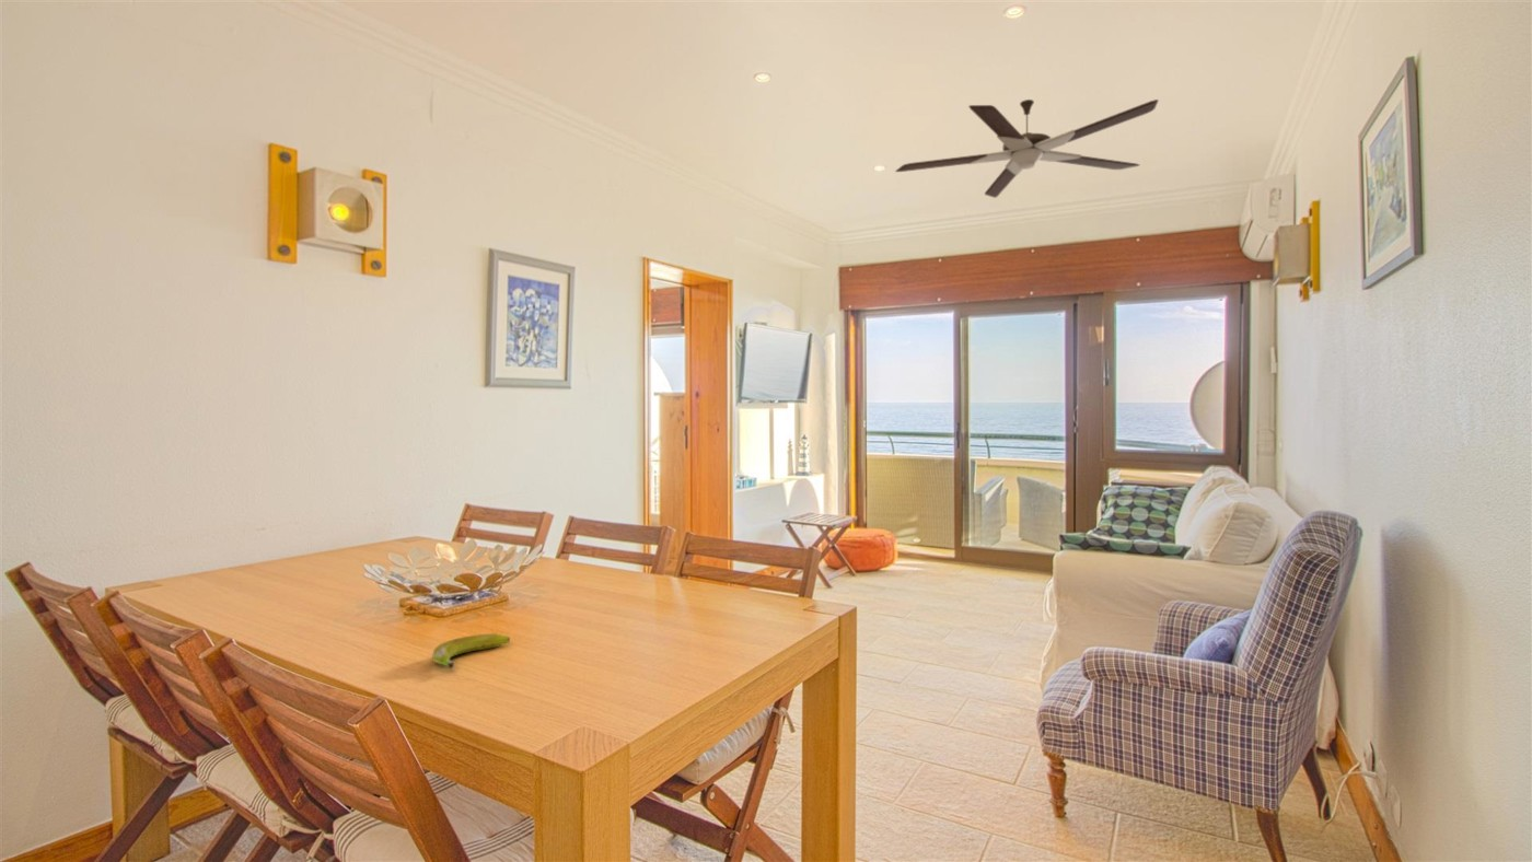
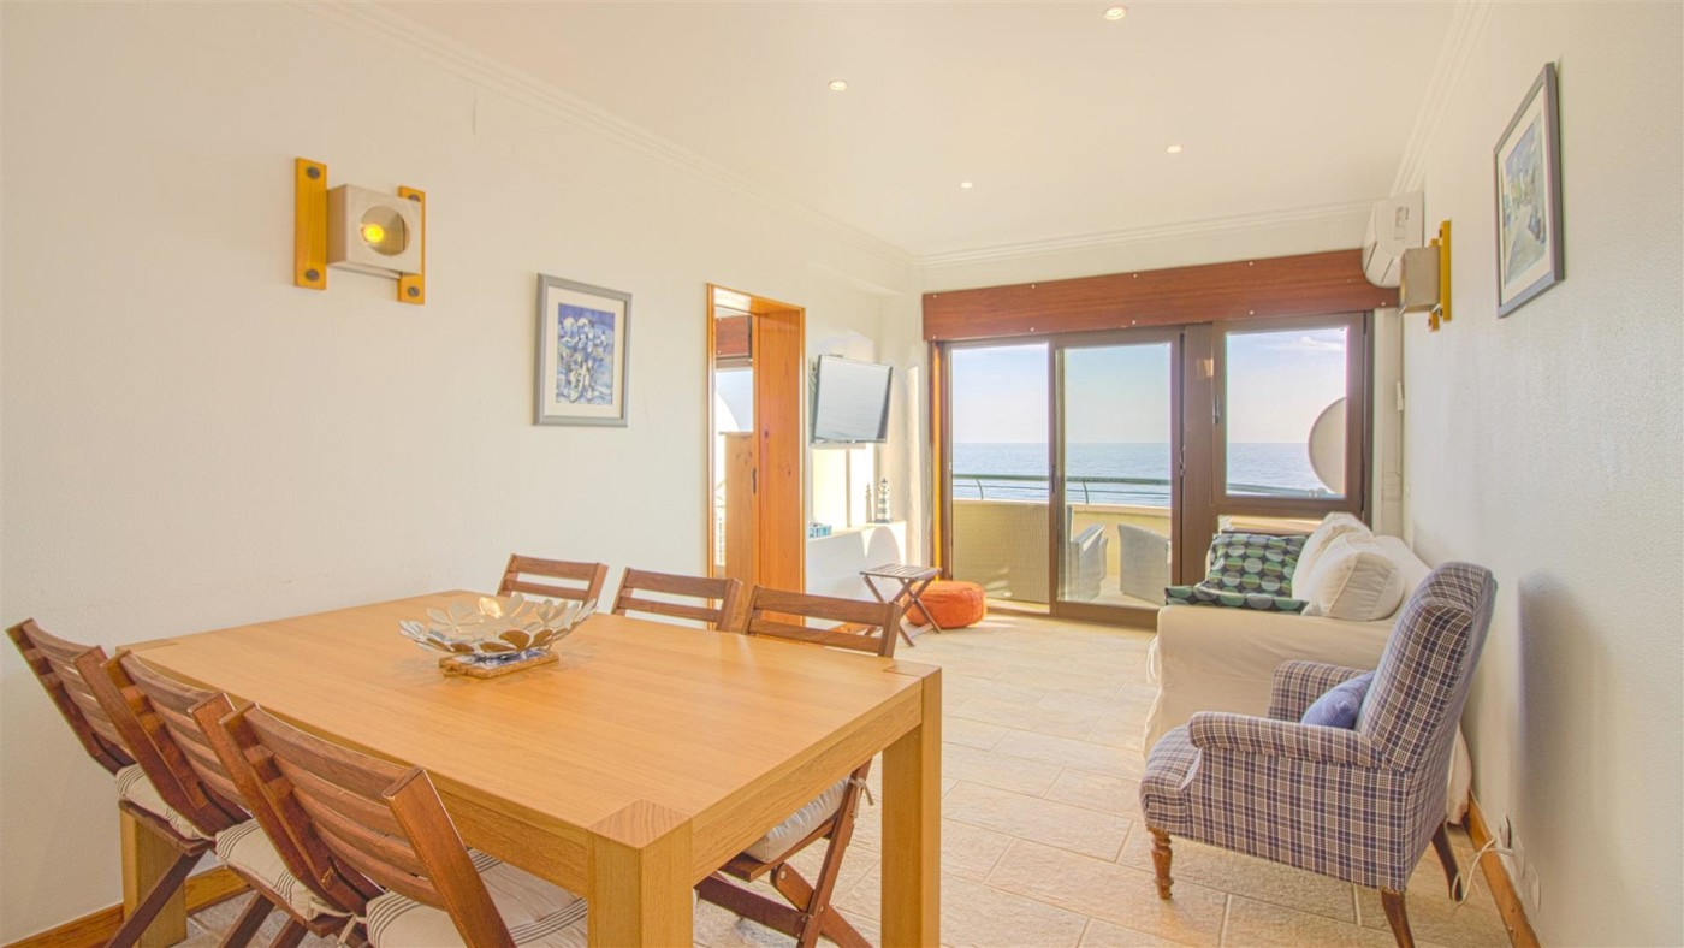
- banana (466, 648)
- ceiling fan (1015, 137)
